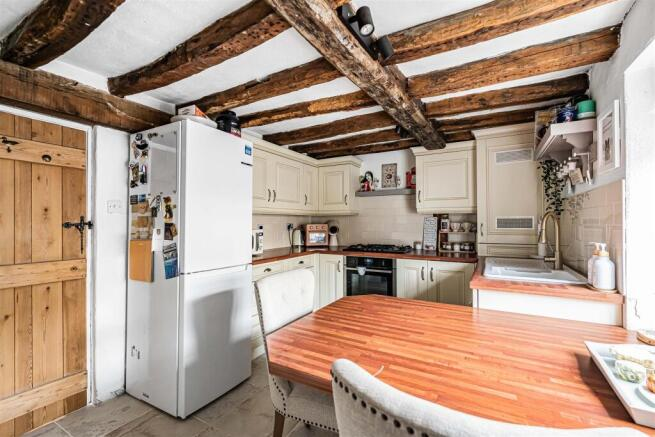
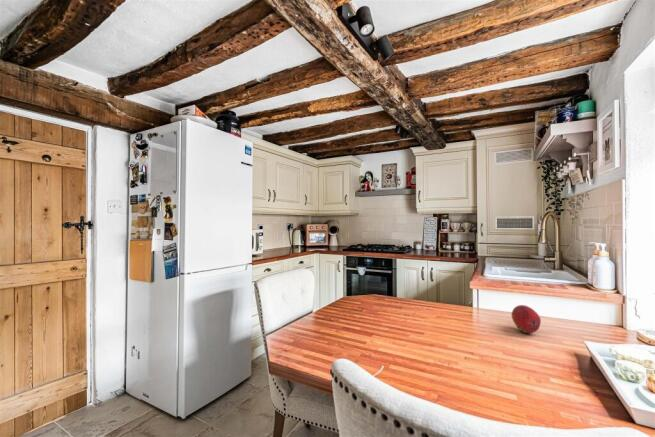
+ fruit (525, 318)
